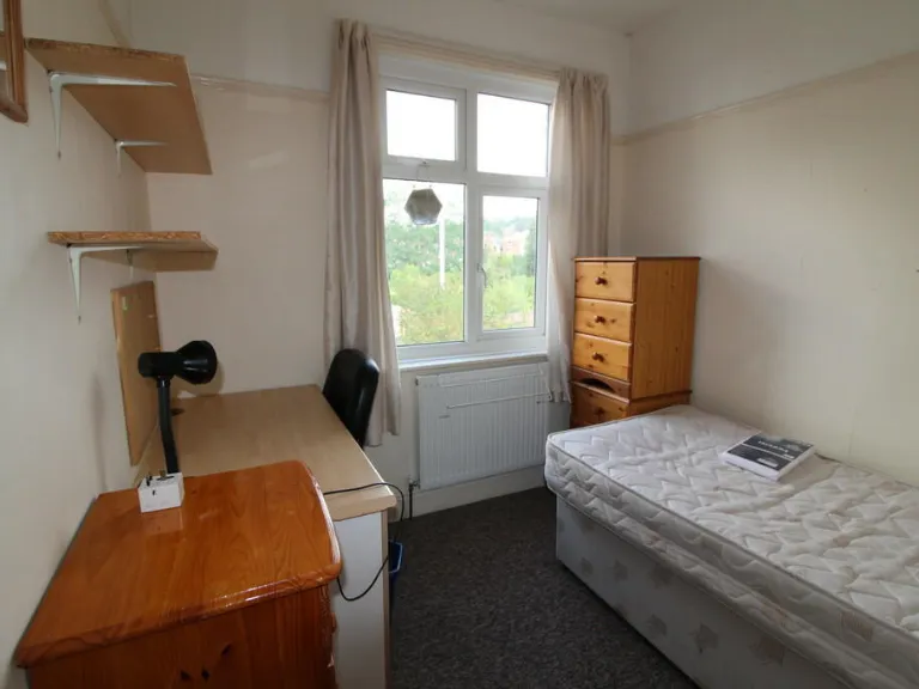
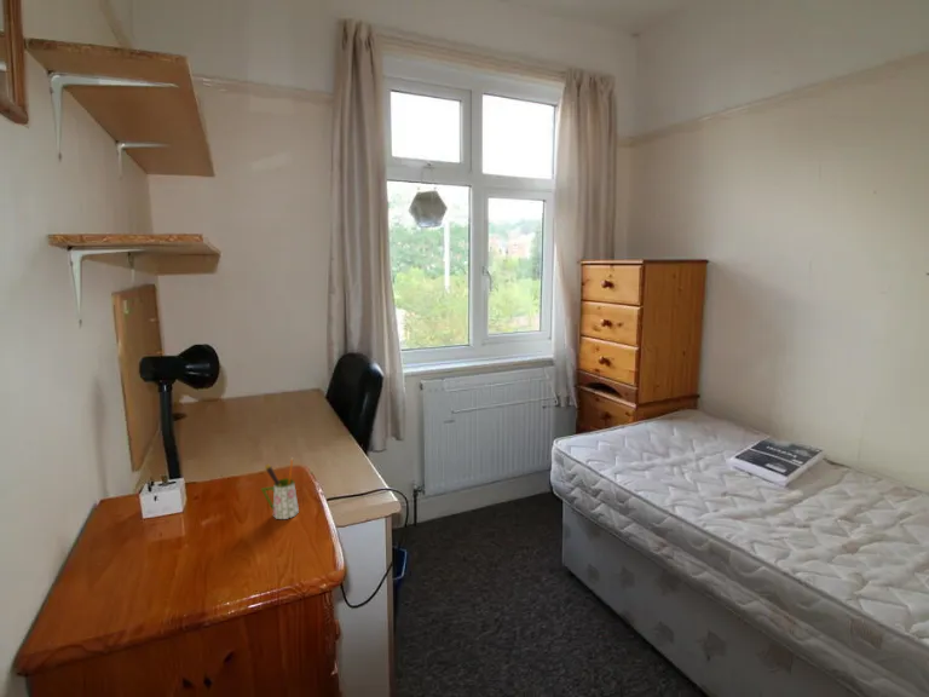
+ pen holder (279, 486)
